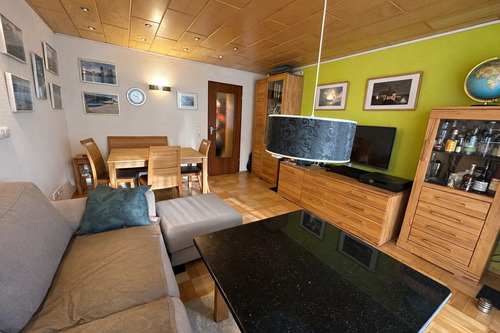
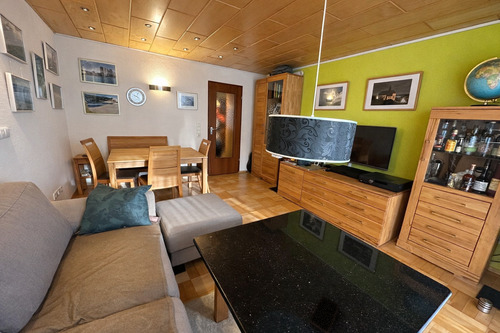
+ smartphone (324, 313)
